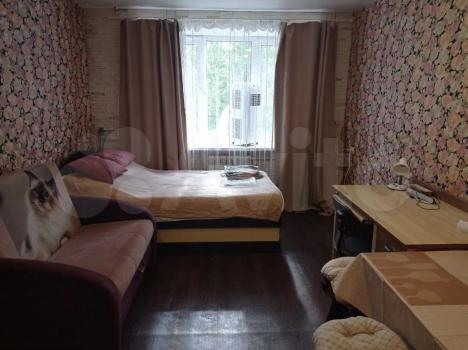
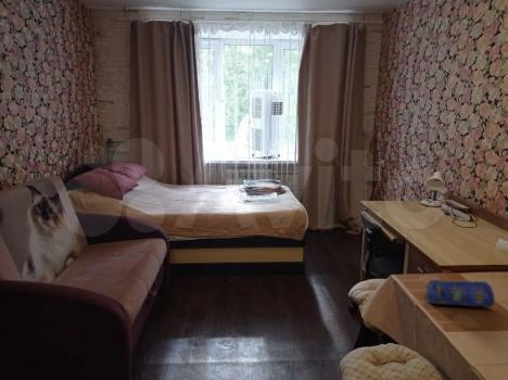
+ pencil case (459, 292)
